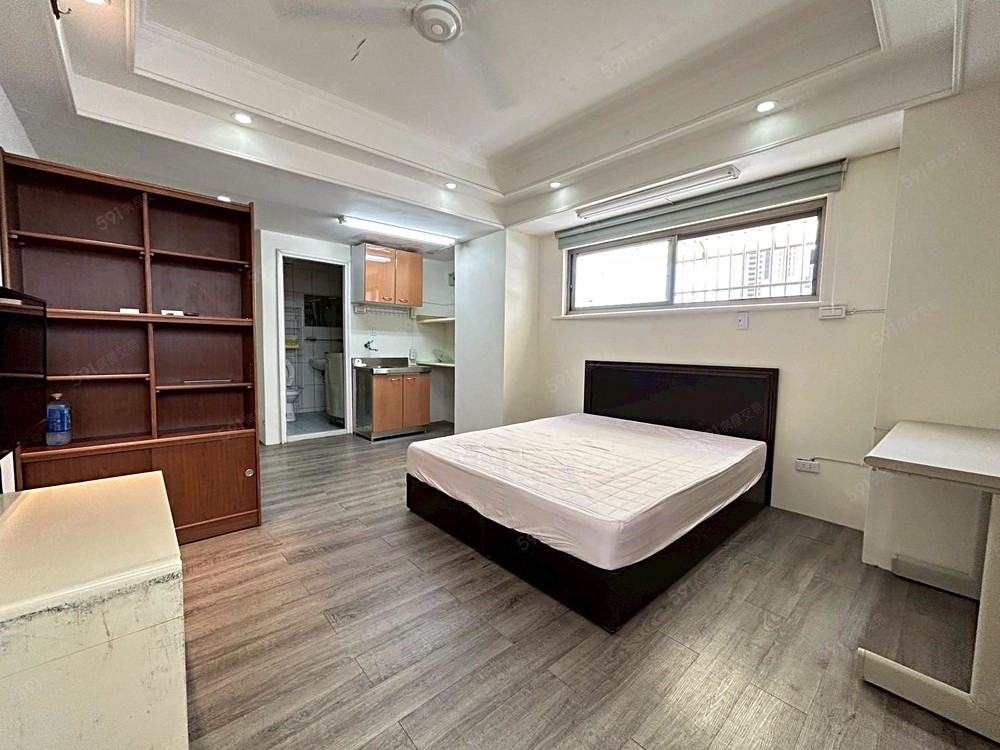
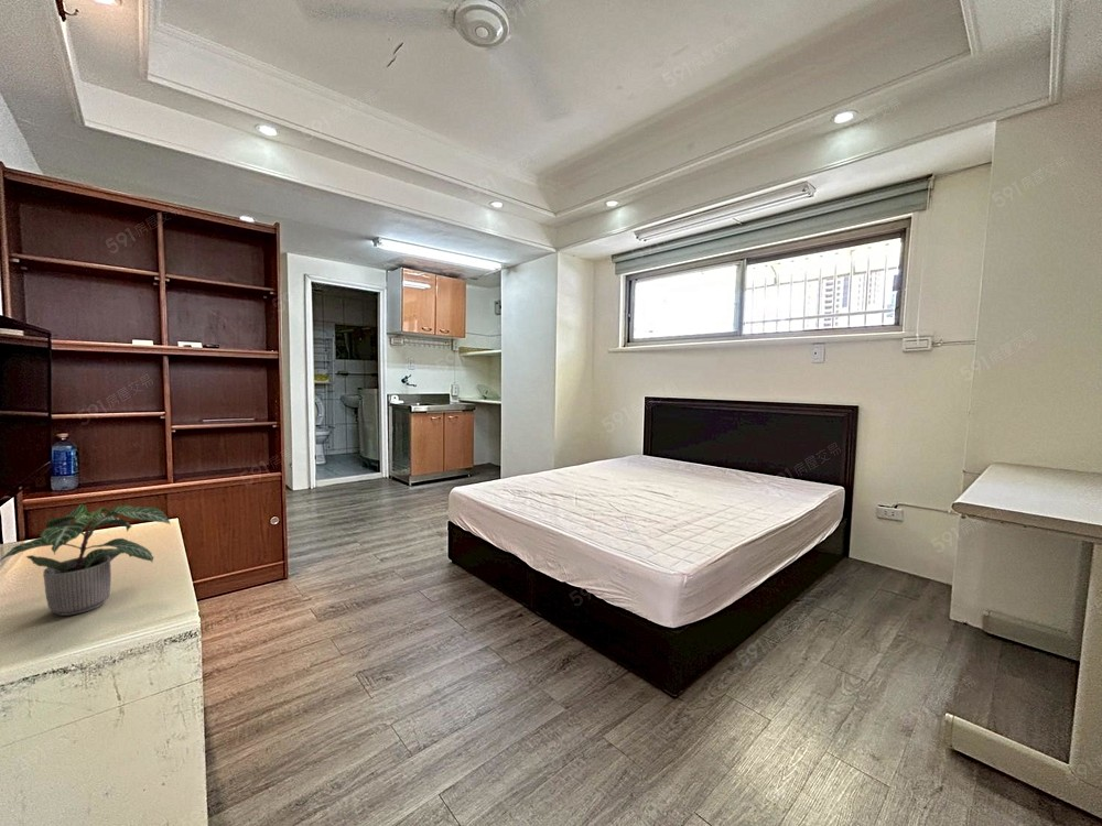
+ potted plant (91, 554)
